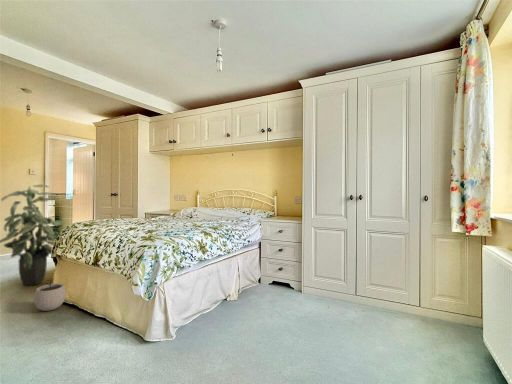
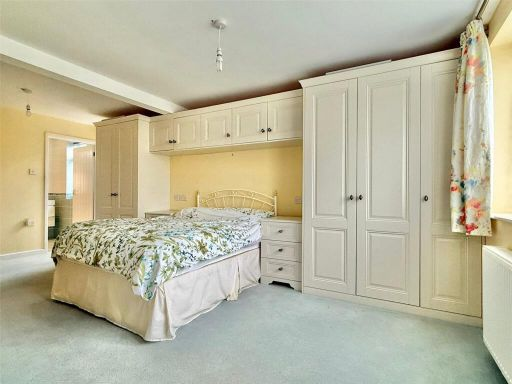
- plant pot (50, 293)
- indoor plant (35, 234)
